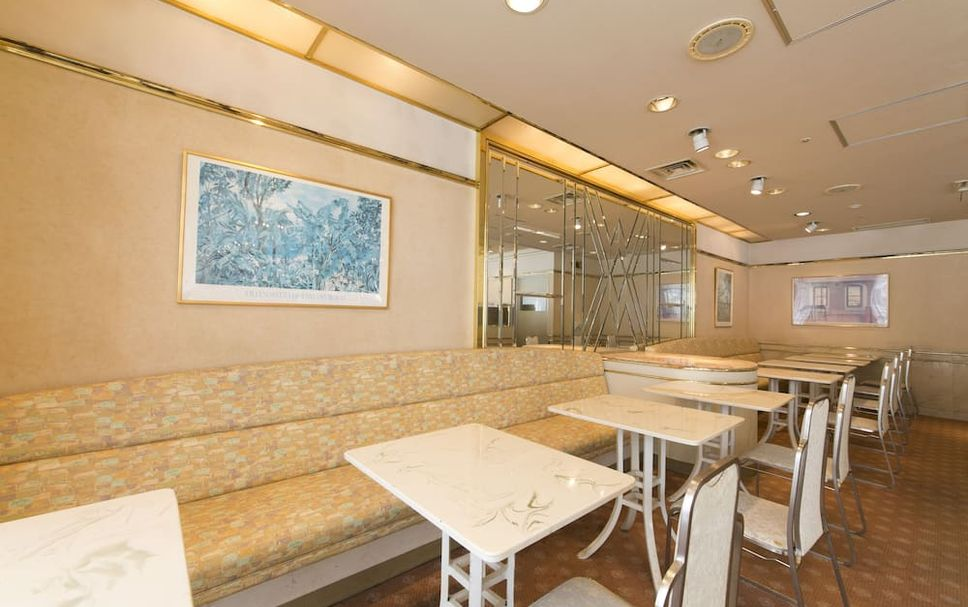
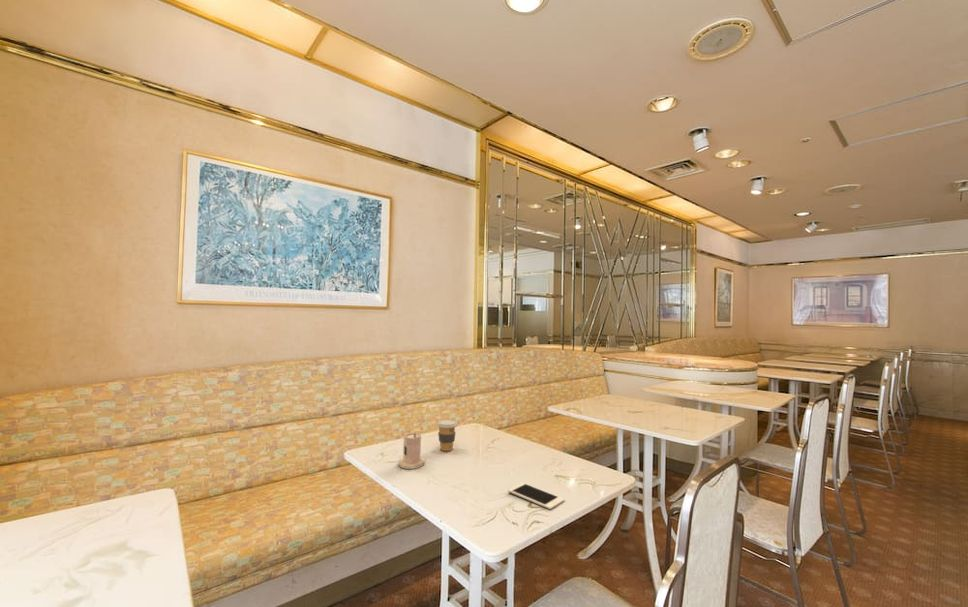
+ candle (411, 447)
+ coffee cup (446, 435)
+ cell phone (535, 495)
